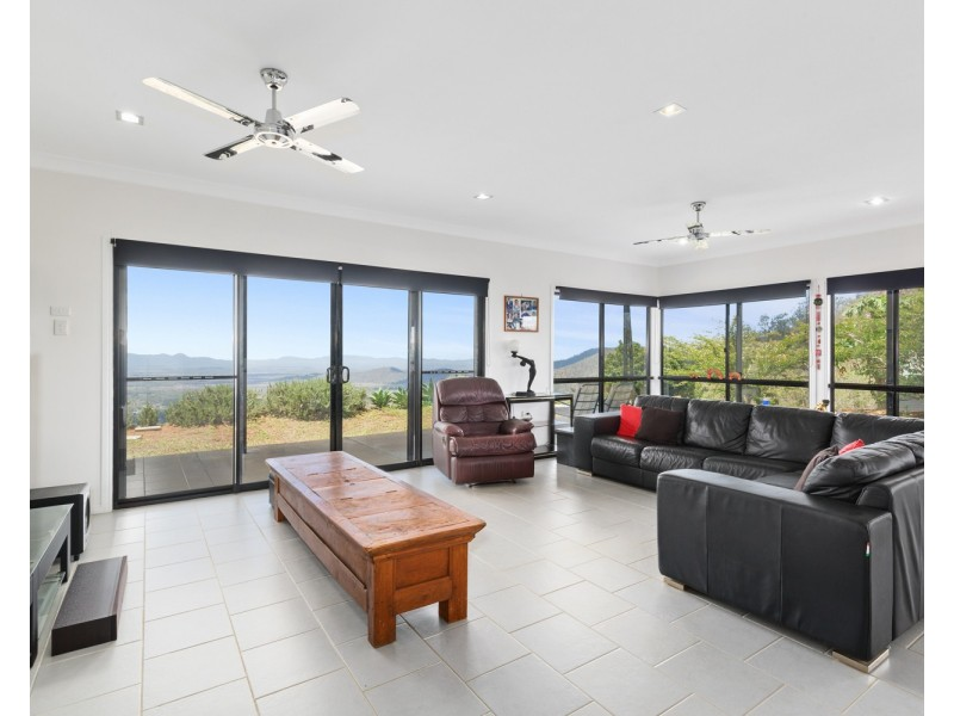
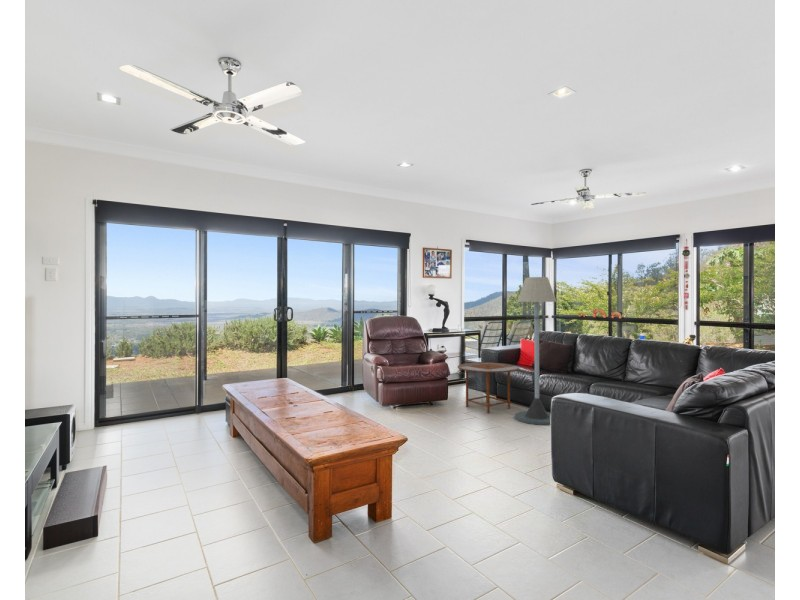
+ floor lamp (536, 348)
+ side table (487, 386)
